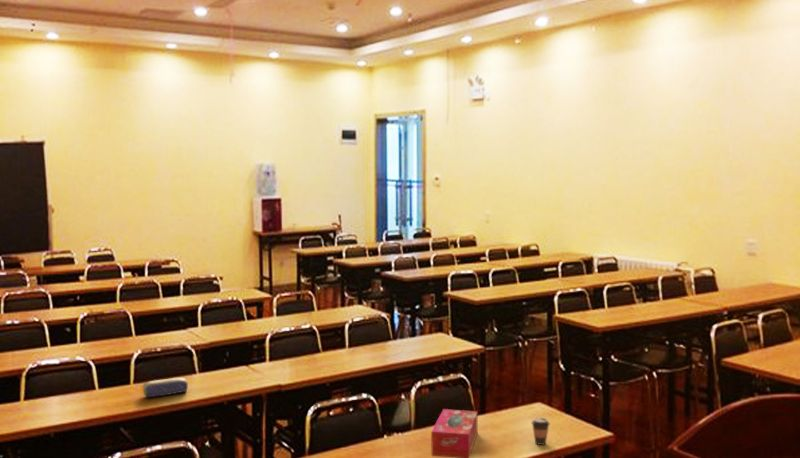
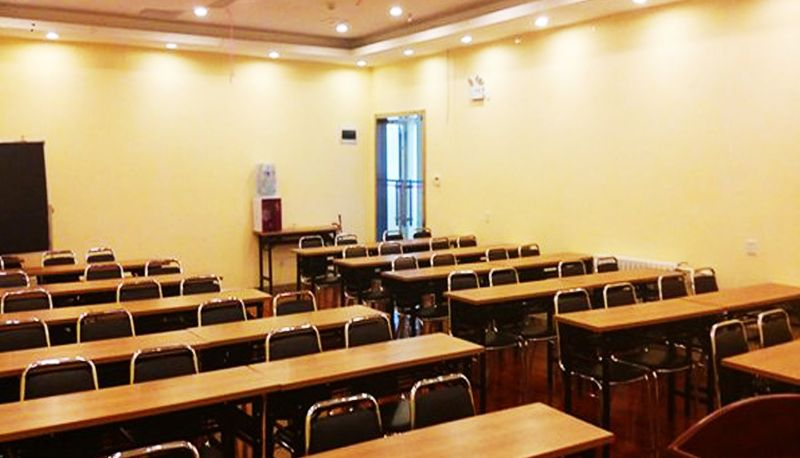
- pencil case (165, 387)
- tissue box (455, 432)
- coffee cup (540, 431)
